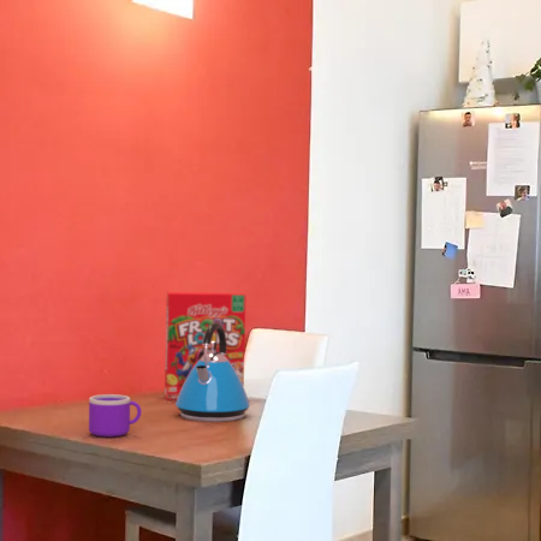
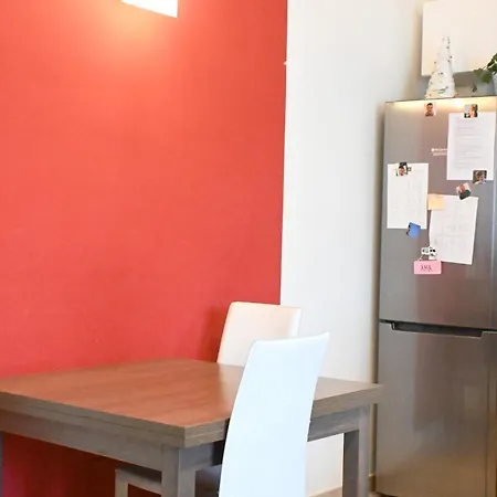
- cereal box (203, 346)
- kettle (214, 368)
- mug (114, 415)
